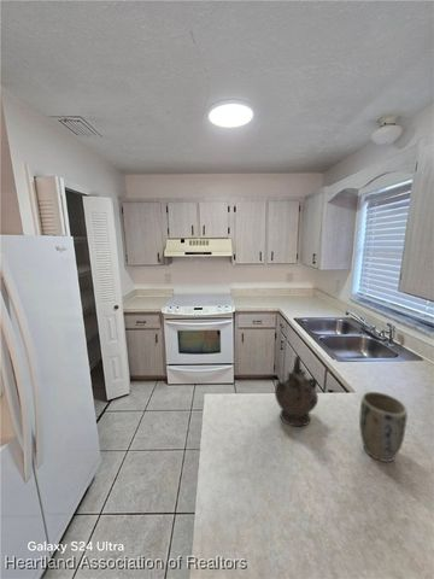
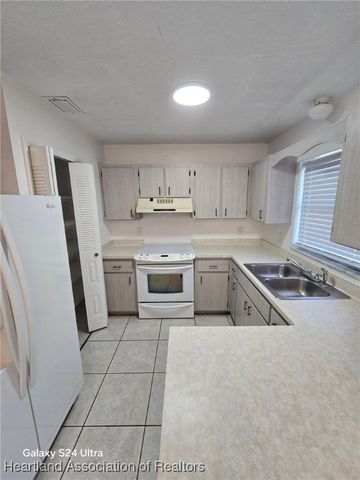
- ceremonial vessel (297, 388)
- plant pot (380, 426)
